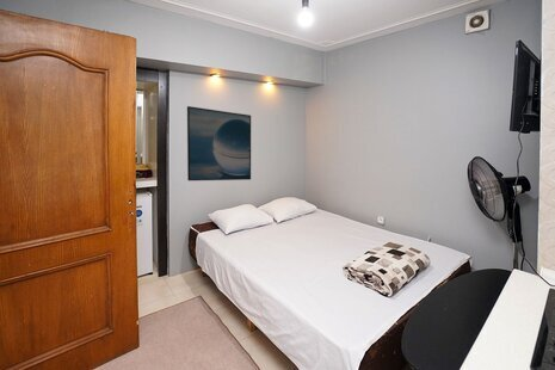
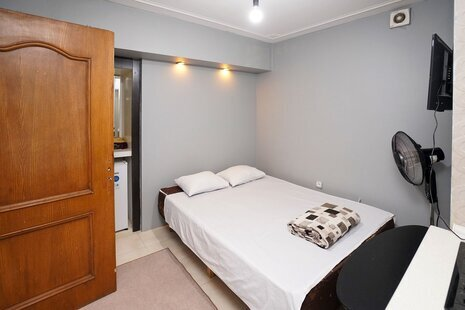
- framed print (221, 146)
